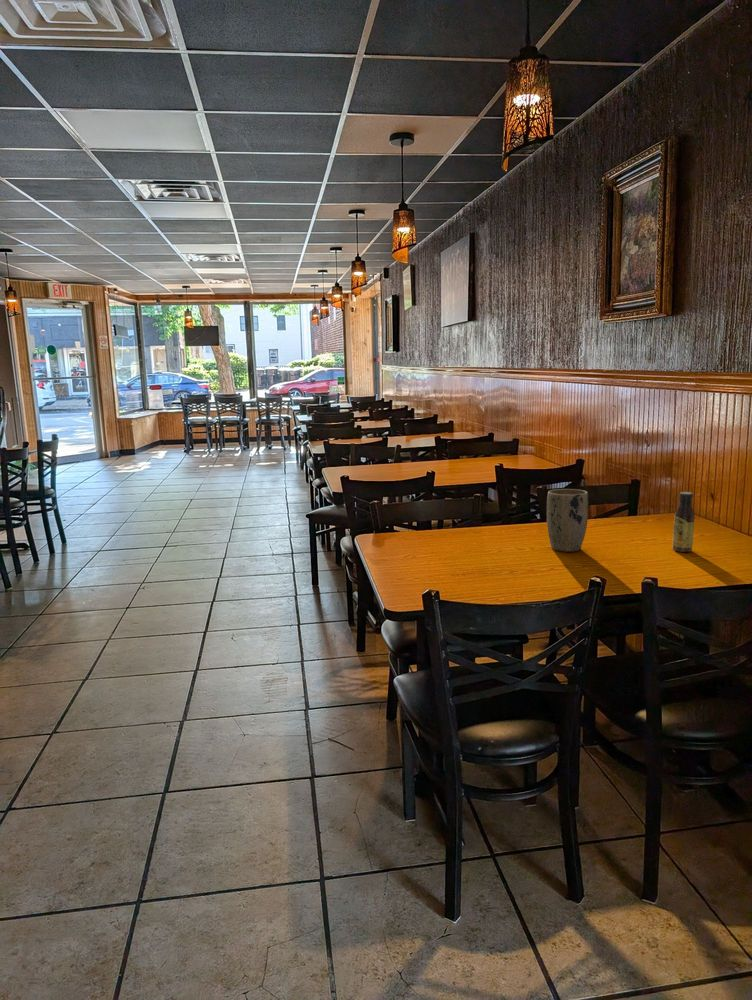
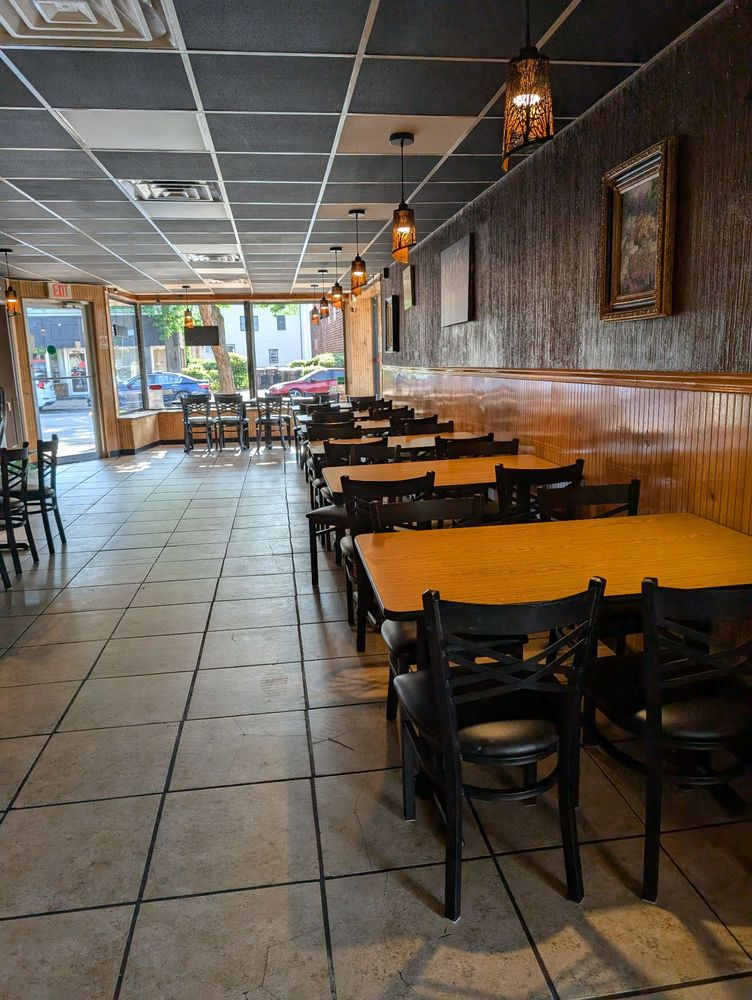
- sauce bottle (683, 521)
- plant pot (567, 520)
